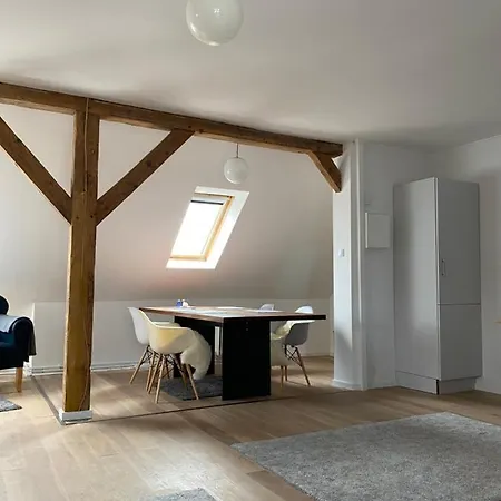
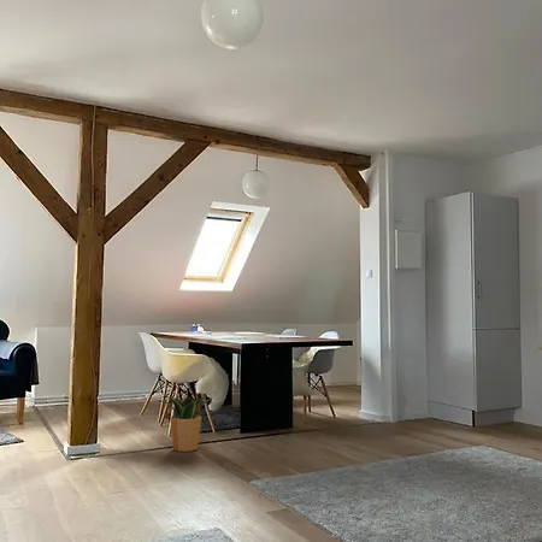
+ potted plant (187, 422)
